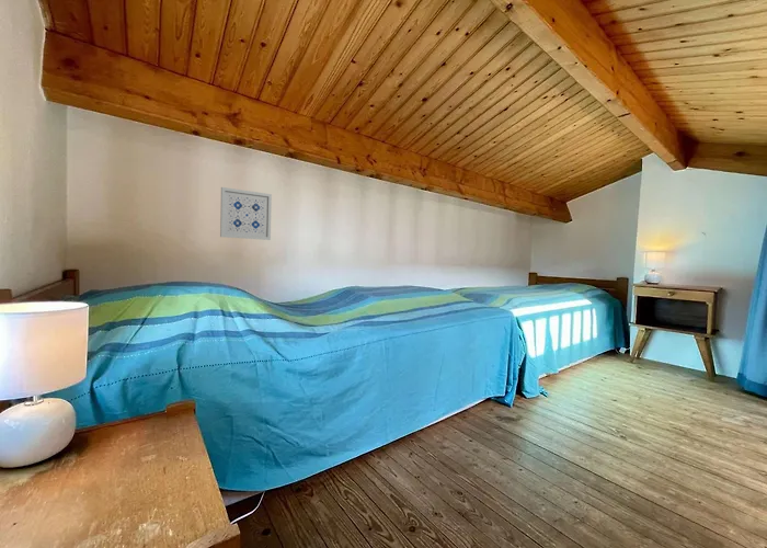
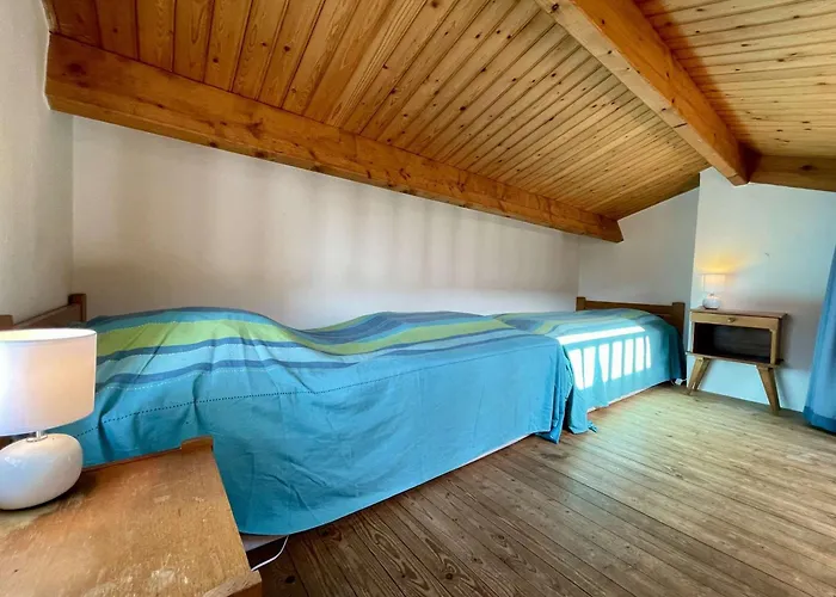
- wall art (247, 215)
